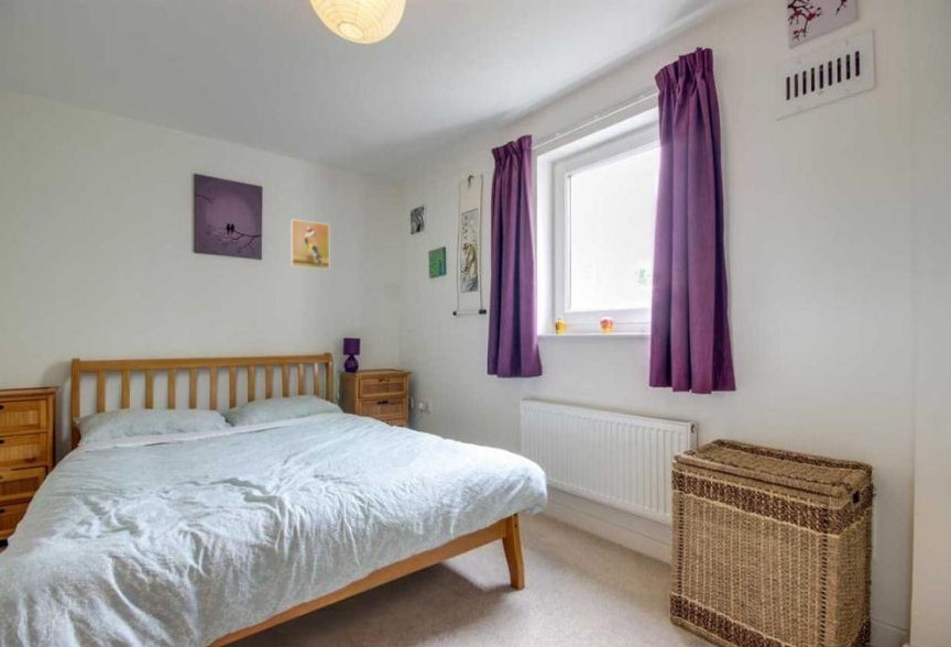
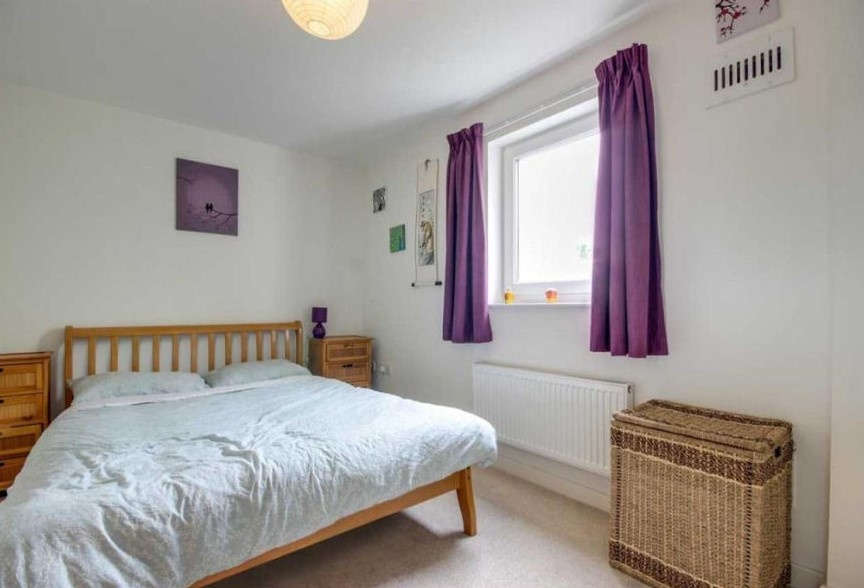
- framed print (310, 244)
